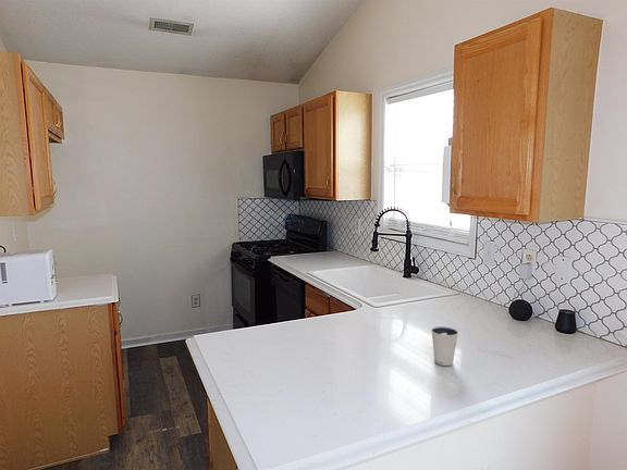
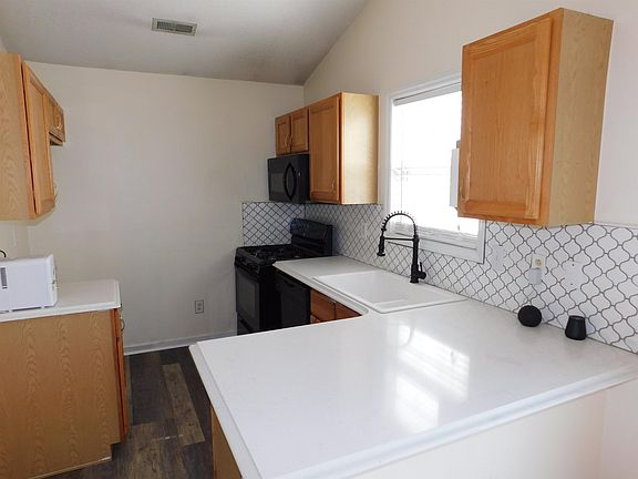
- dixie cup (444, 346)
